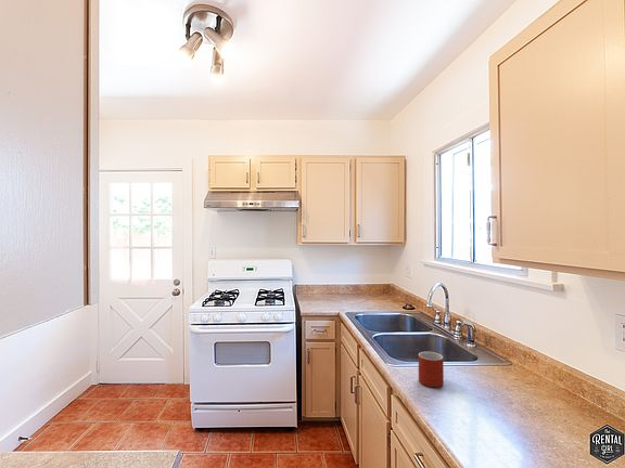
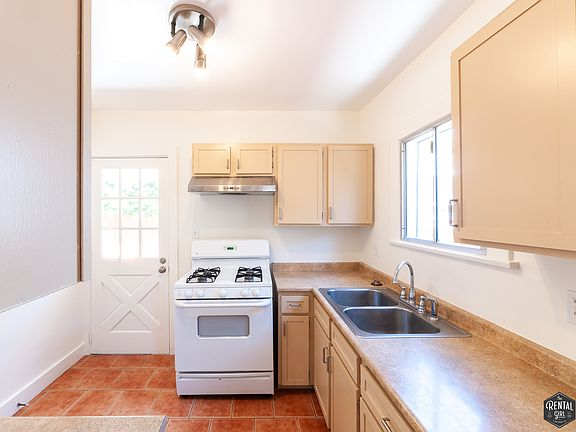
- mug (430, 366)
